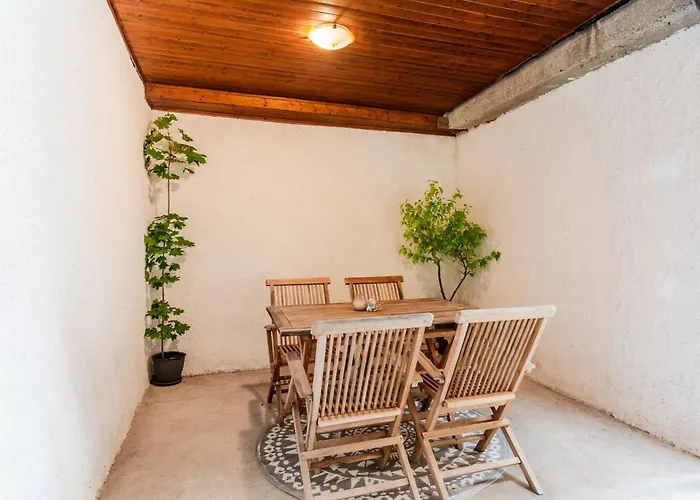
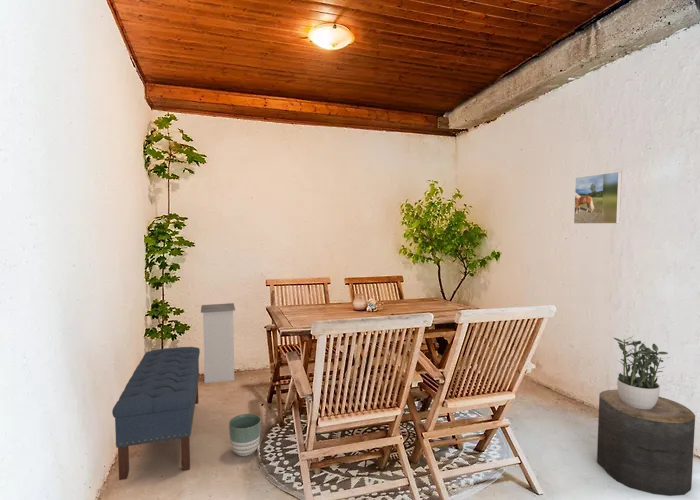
+ potted plant (640, 369)
+ trash can (218, 341)
+ planter (245, 437)
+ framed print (596, 199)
+ bench (165, 402)
+ stool (643, 439)
